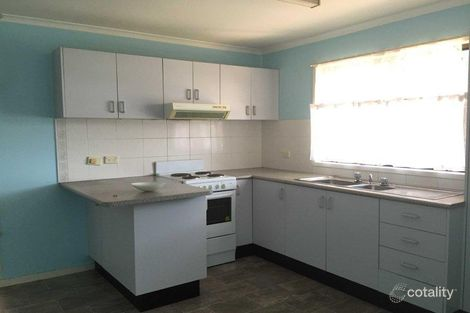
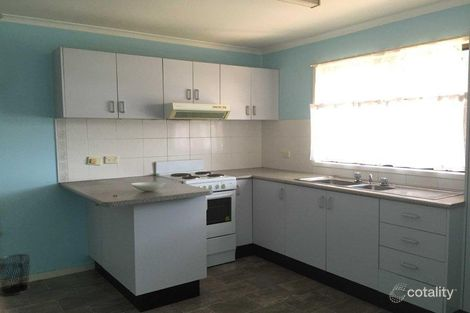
+ waste bin (14, 275)
